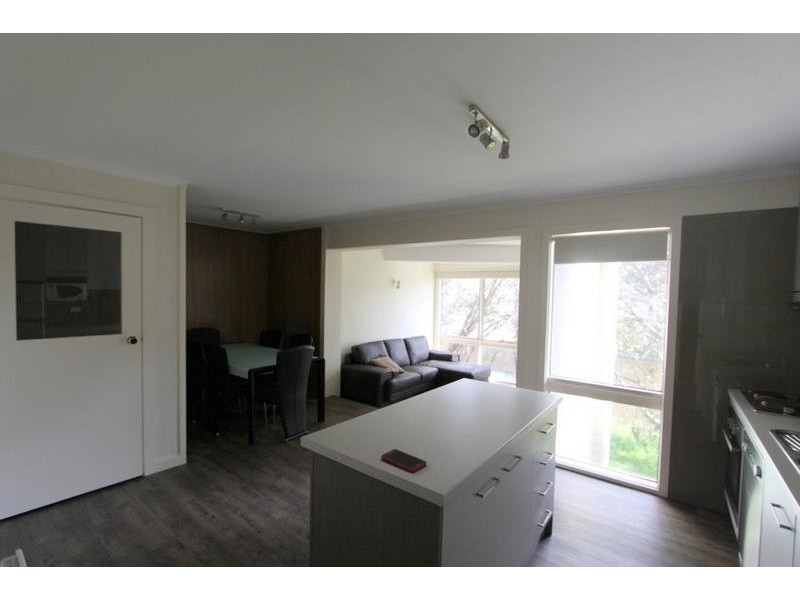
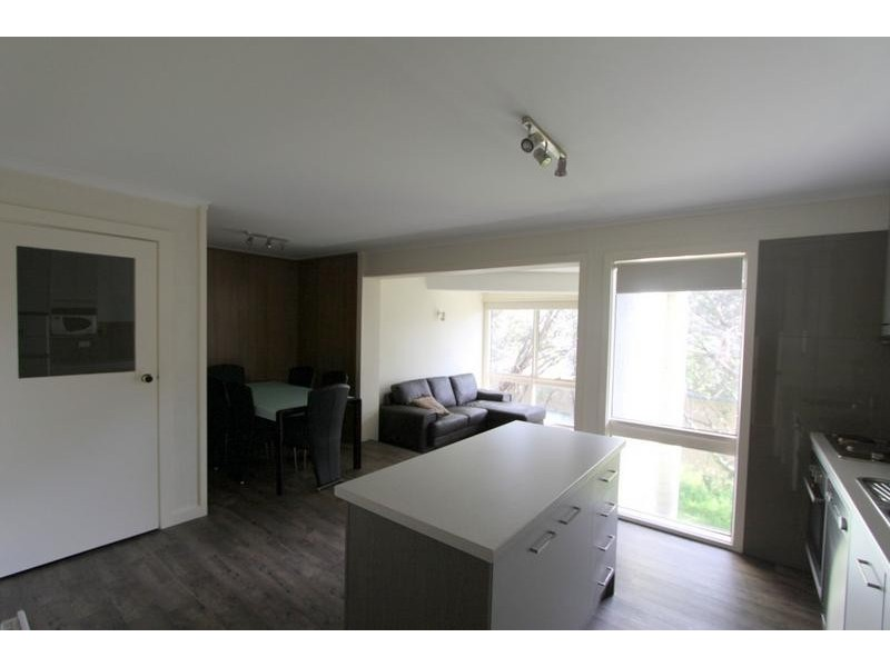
- cell phone (403, 460)
